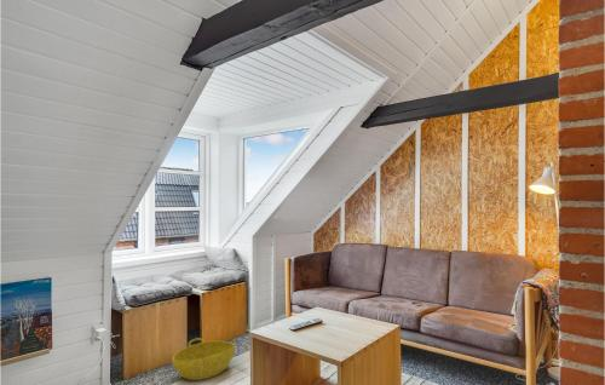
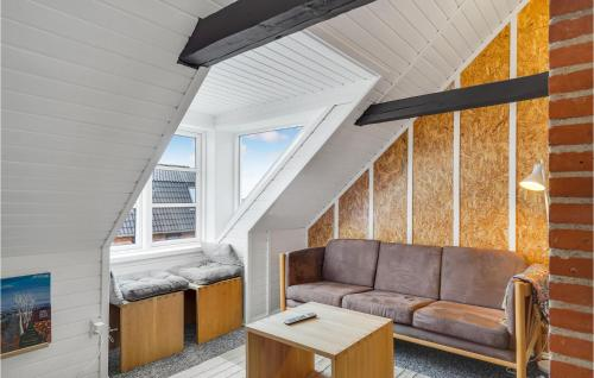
- basket (204, 358)
